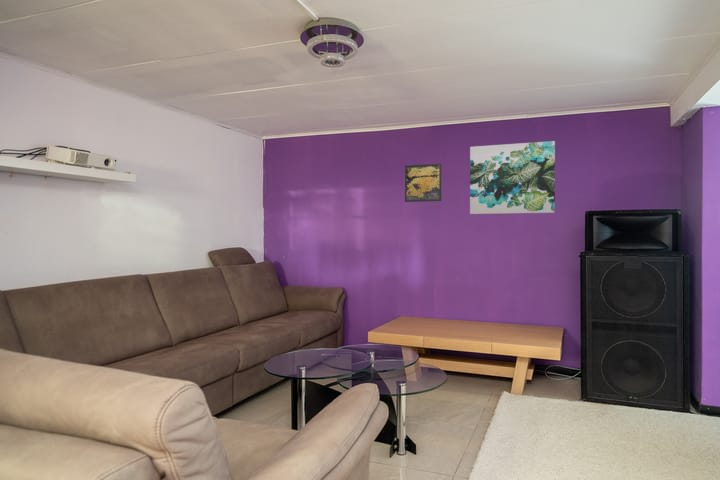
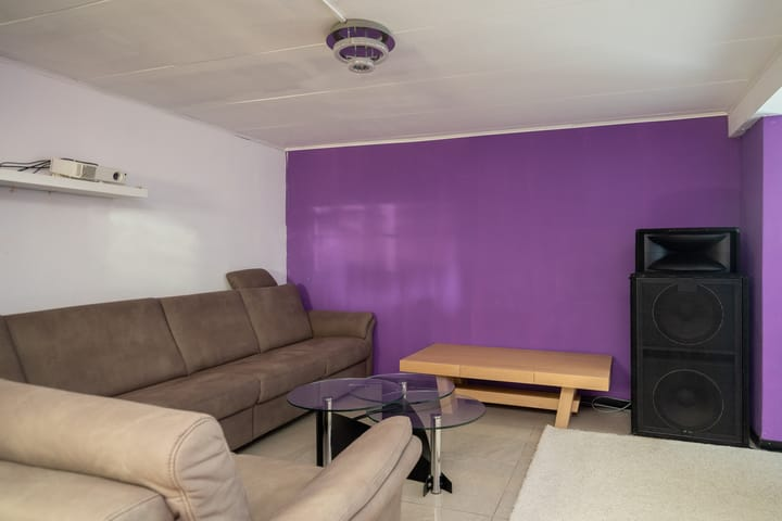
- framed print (422, 183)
- wall art (511, 178)
